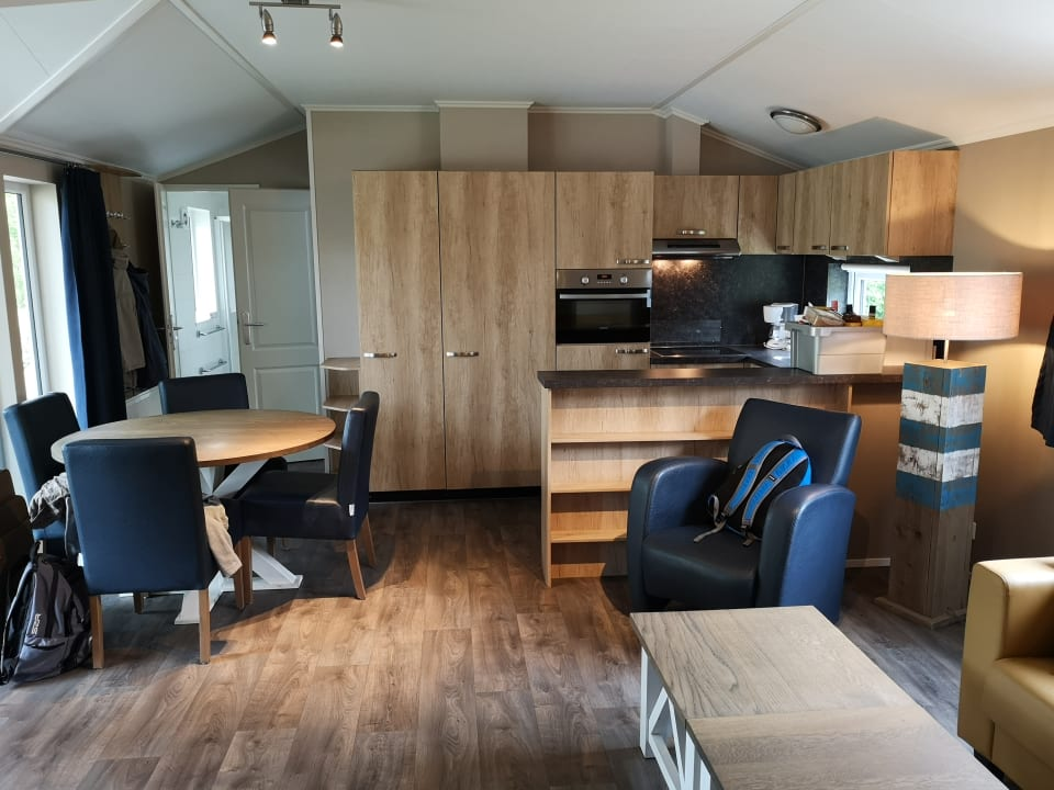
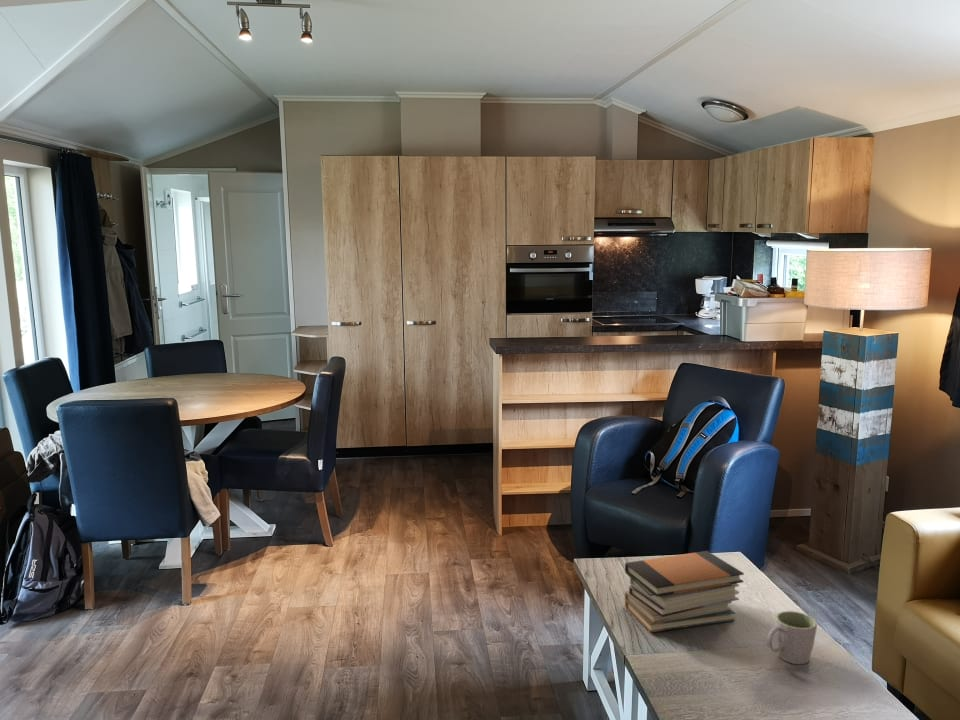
+ mug (789, 639)
+ book stack (682, 590)
